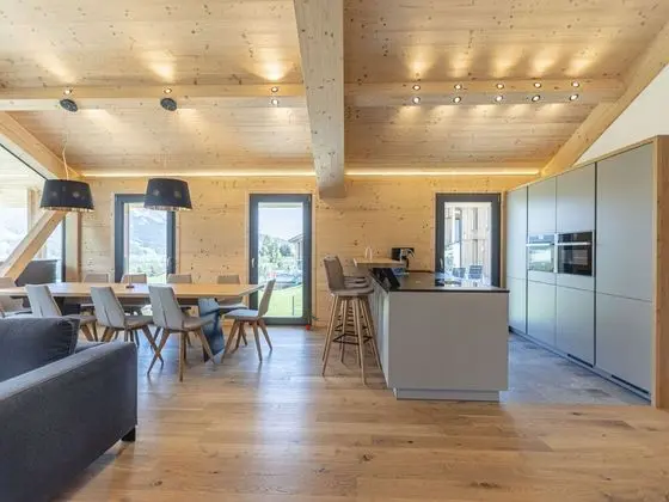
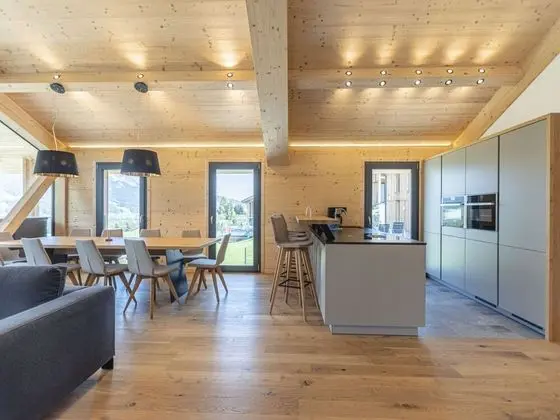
- potted plant (309, 318)
